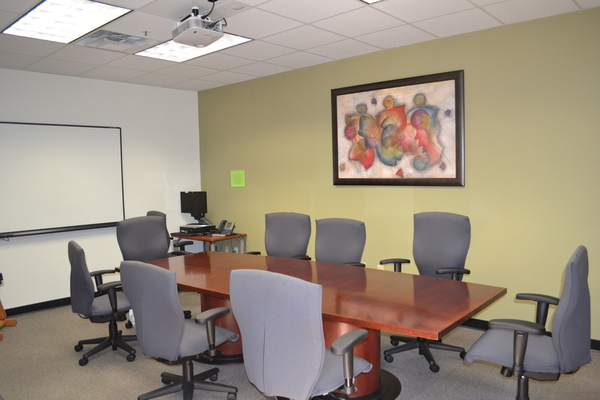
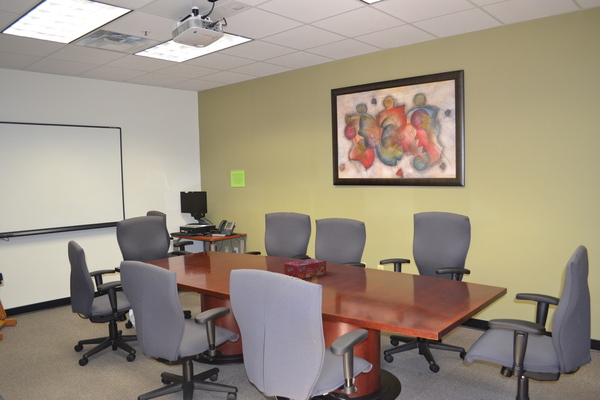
+ tissue box (305, 268)
